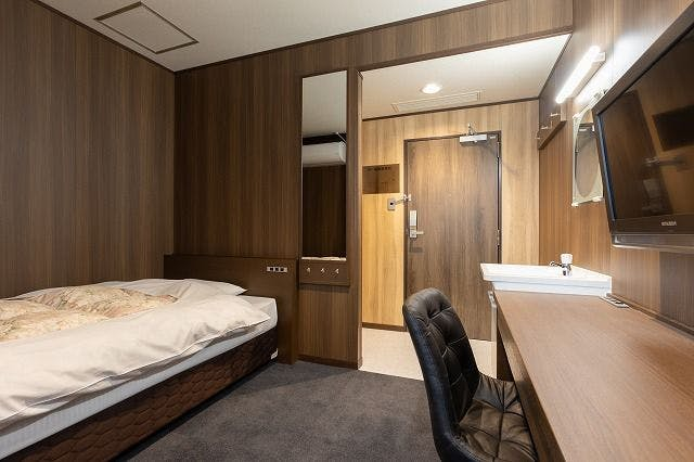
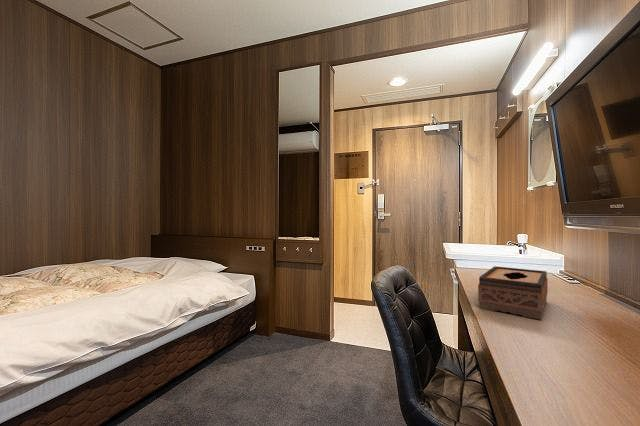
+ tissue box (514, 289)
